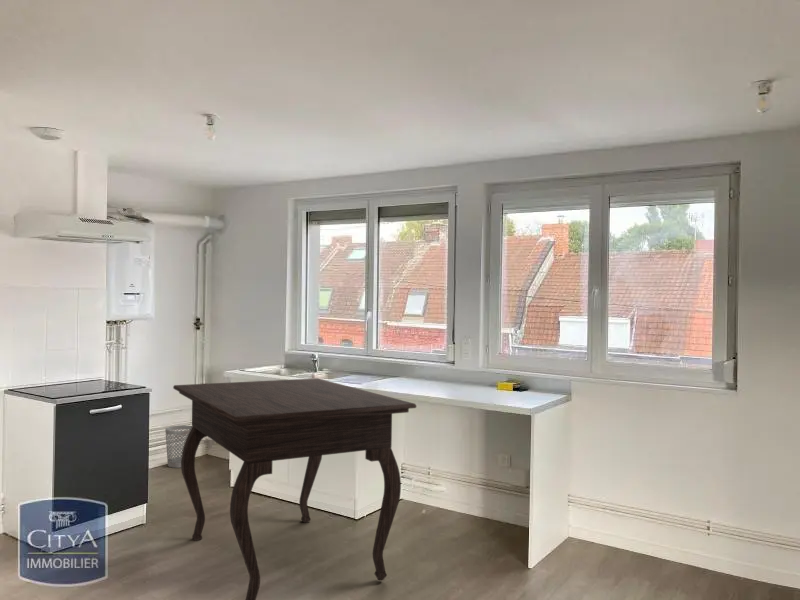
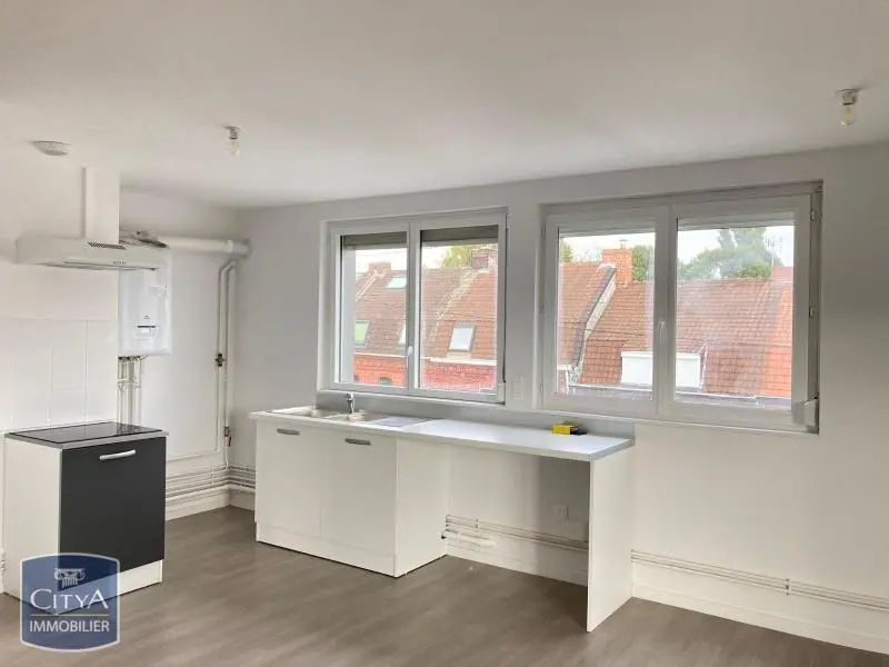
- dining table (271, 473)
- wastebasket (180, 446)
